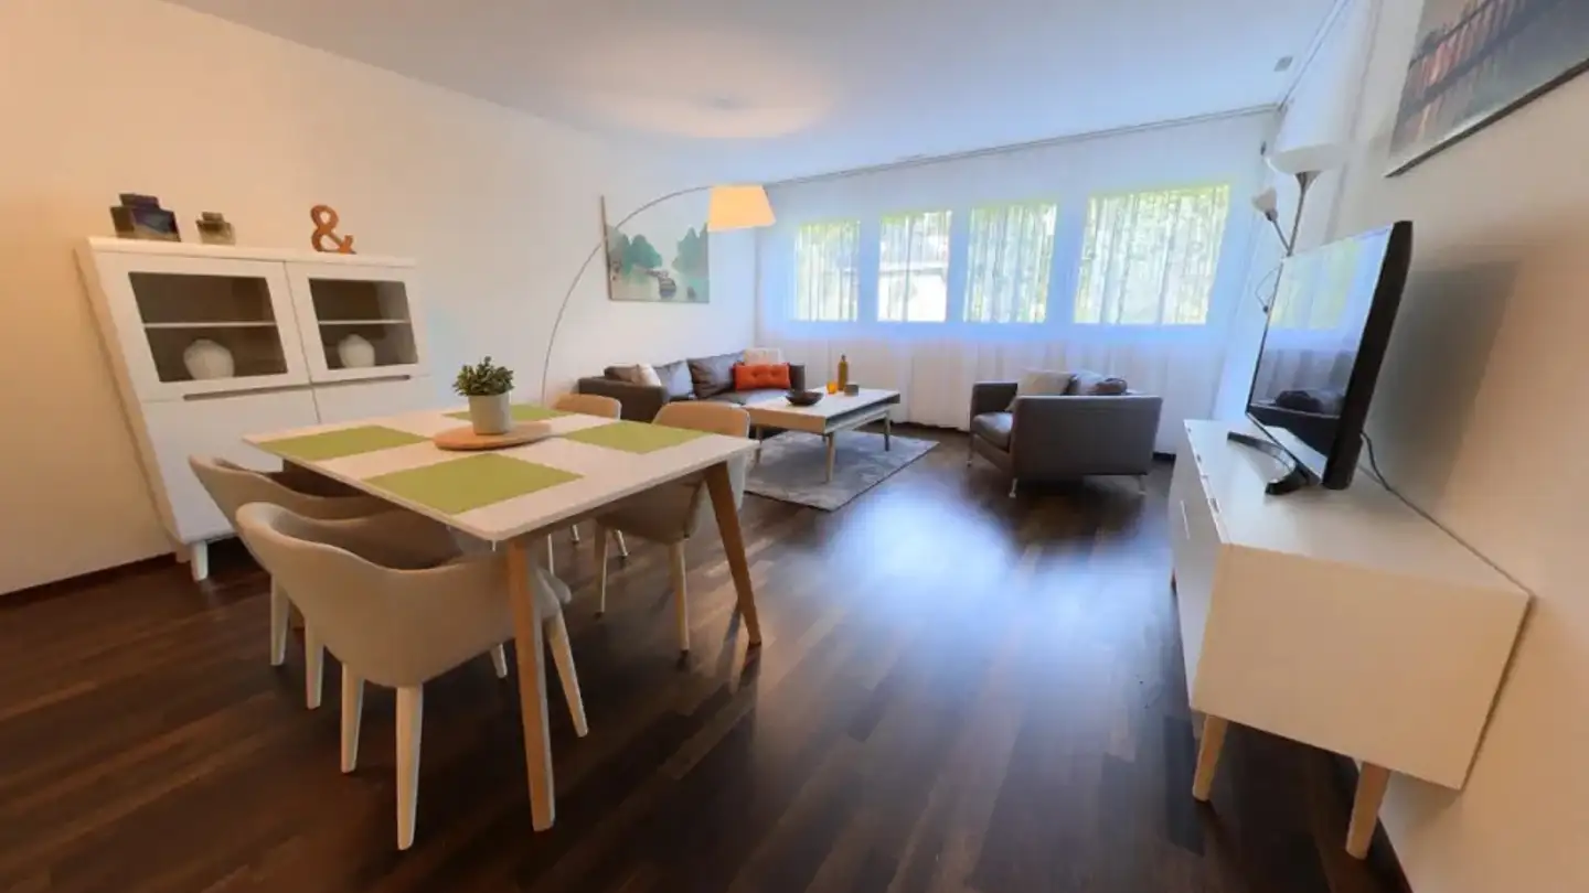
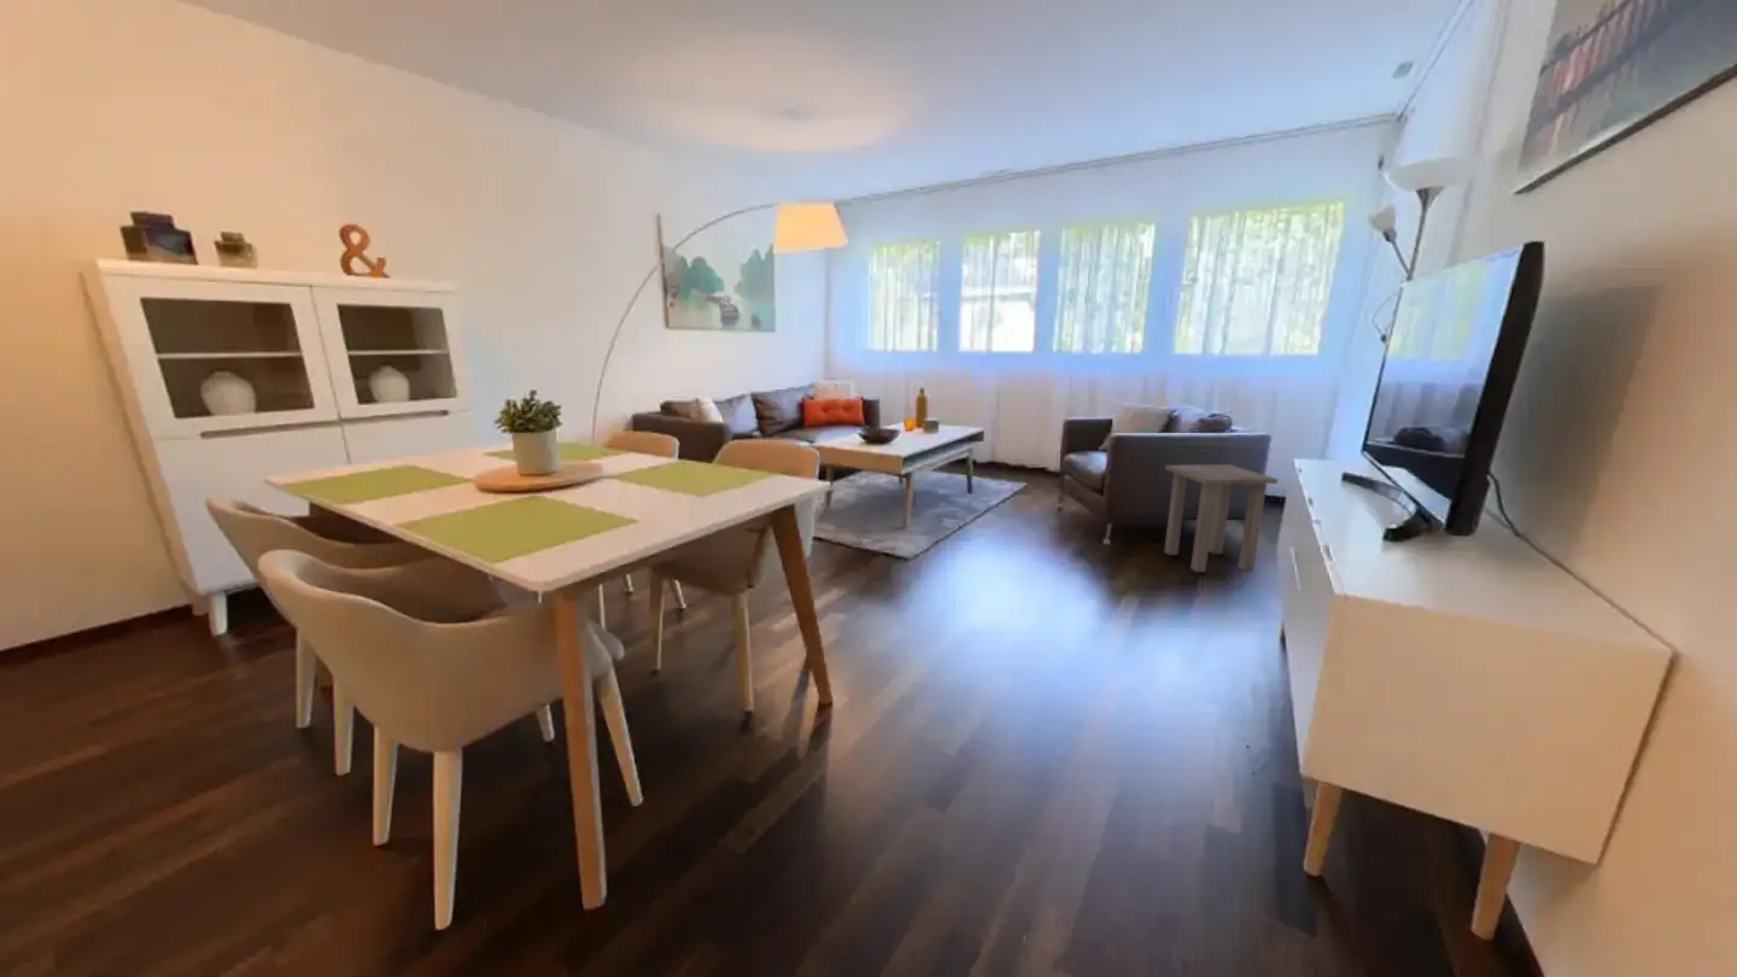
+ side table (1212, 516)
